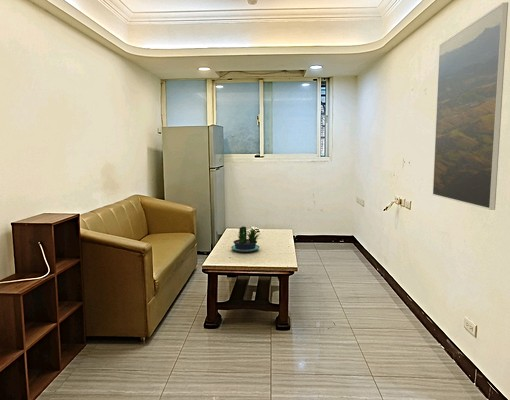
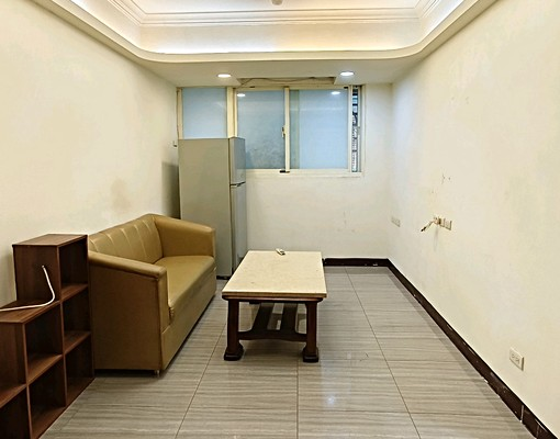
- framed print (463, 116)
- potted plant (247, 237)
